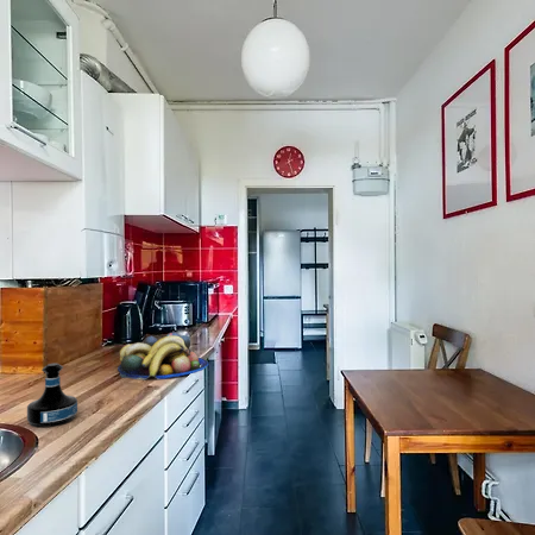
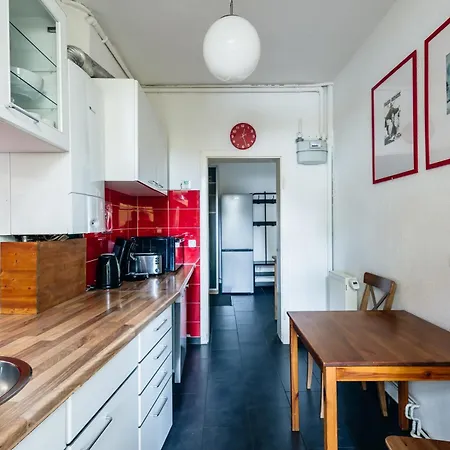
- fruit bowl (164, 351)
- tequila bottle (52, 391)
